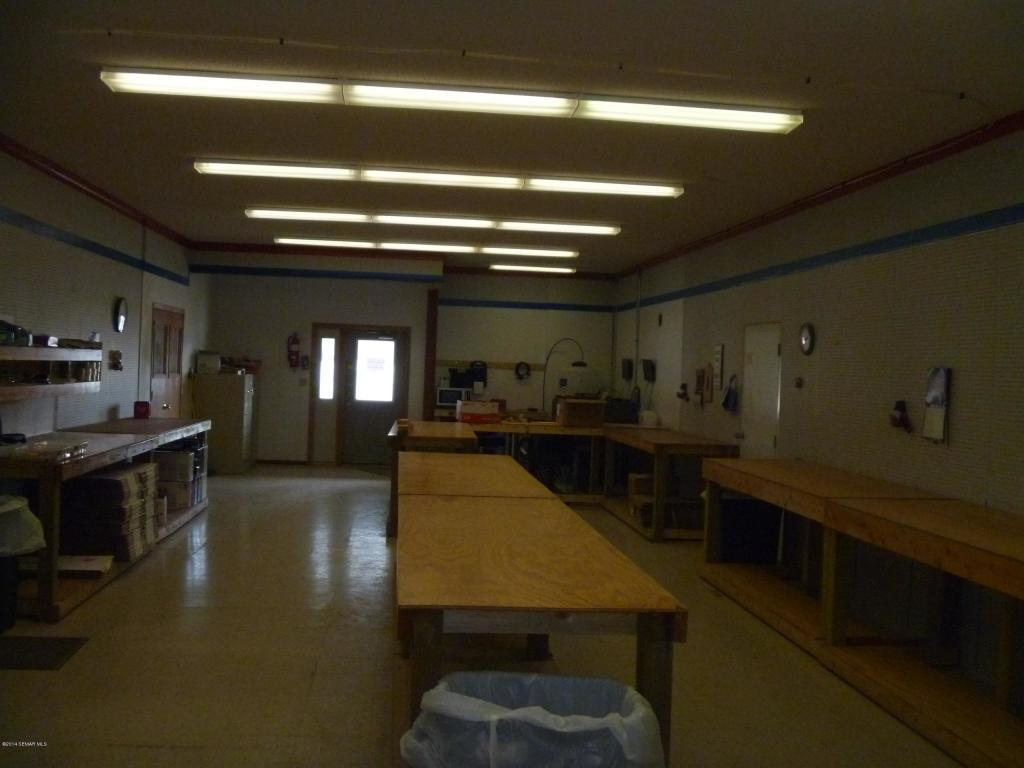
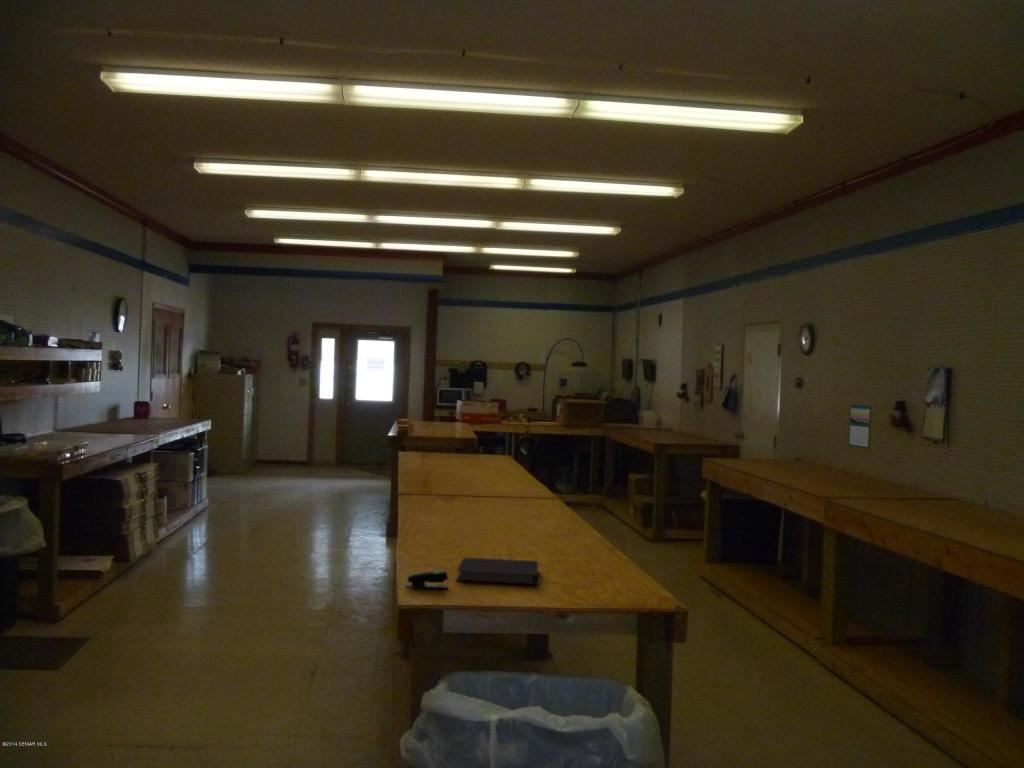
+ stapler (426, 578)
+ calendar (860, 425)
+ notebook (498, 570)
